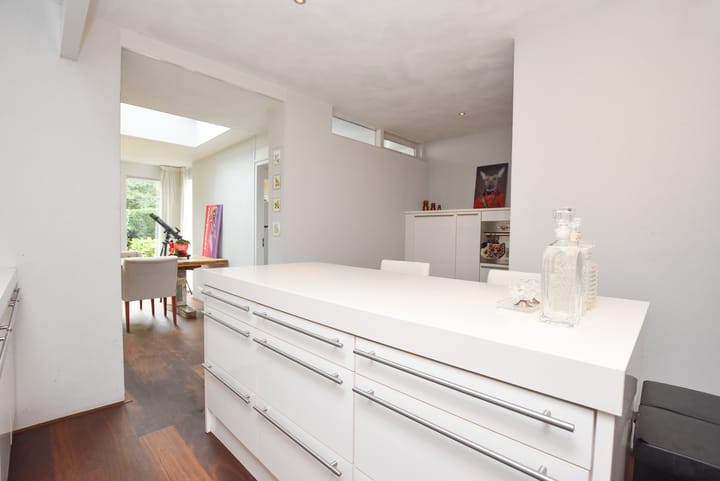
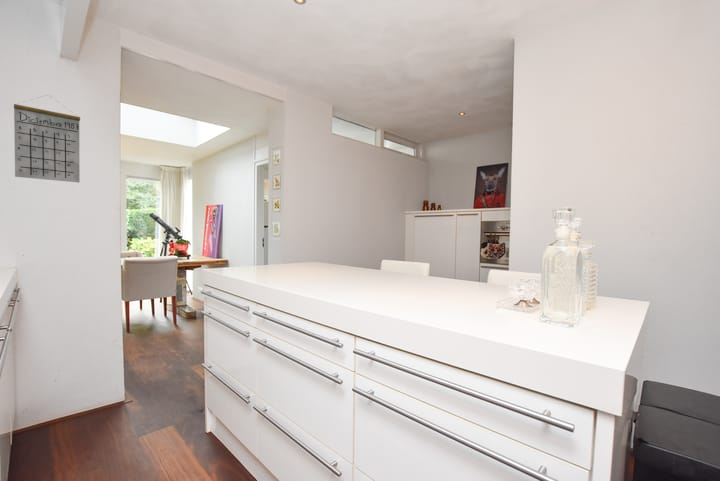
+ calendar (48, 137)
